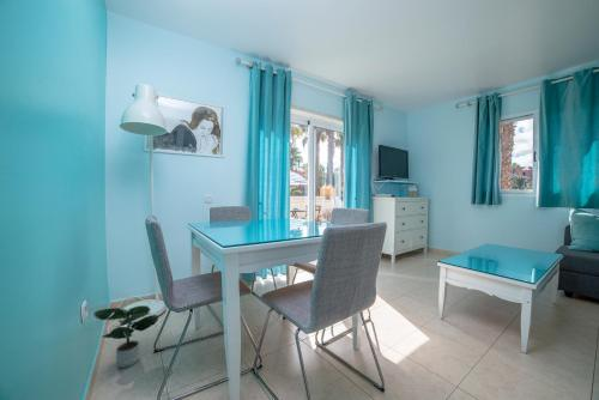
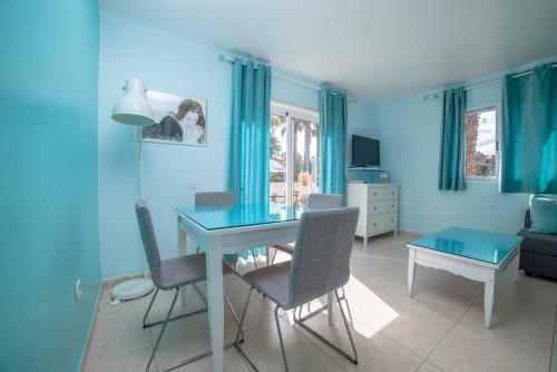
- potted plant (127, 332)
